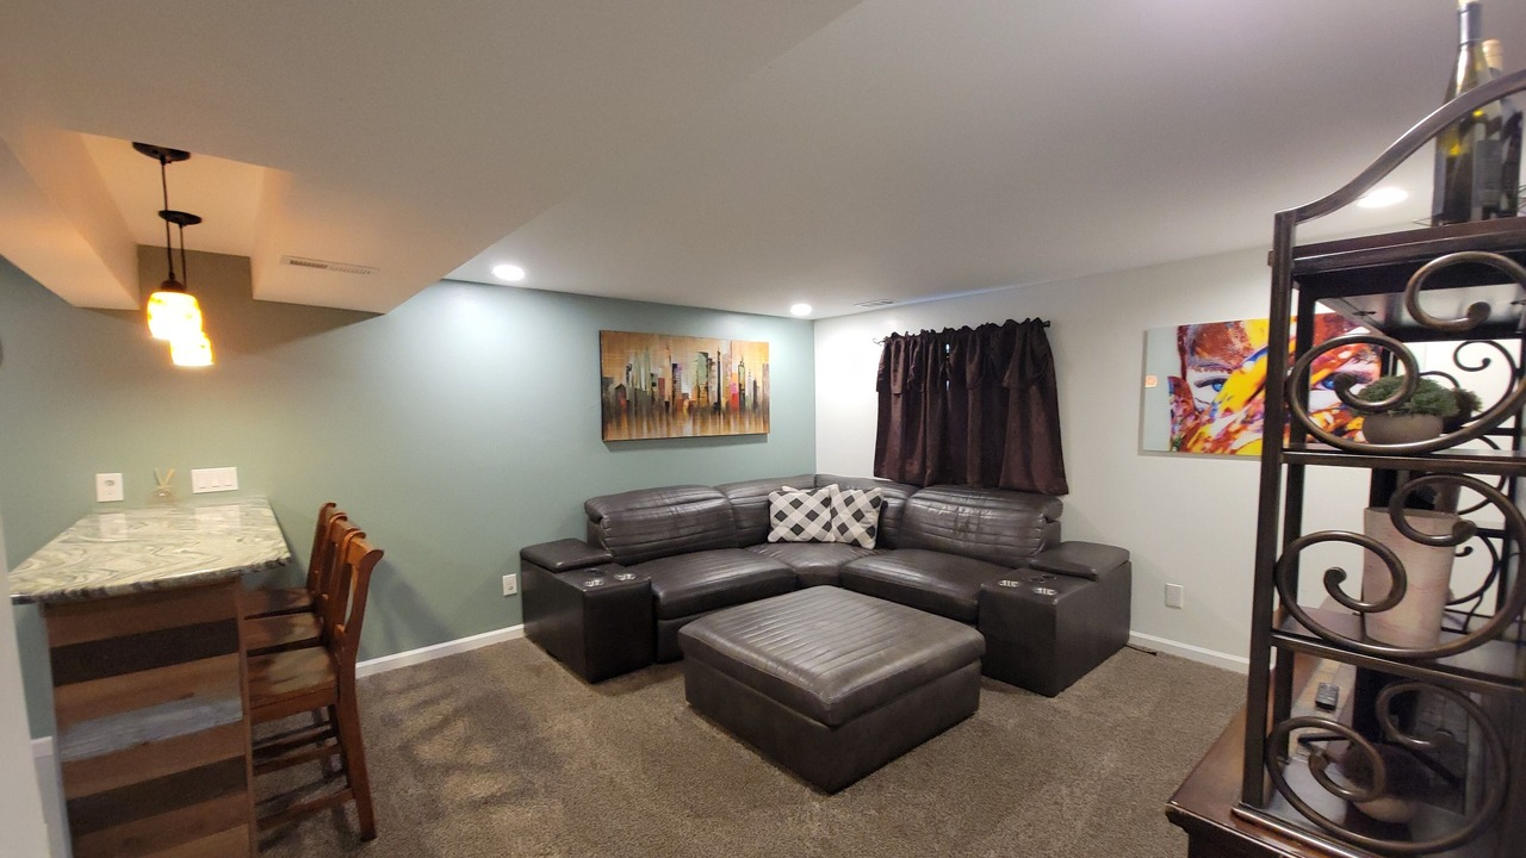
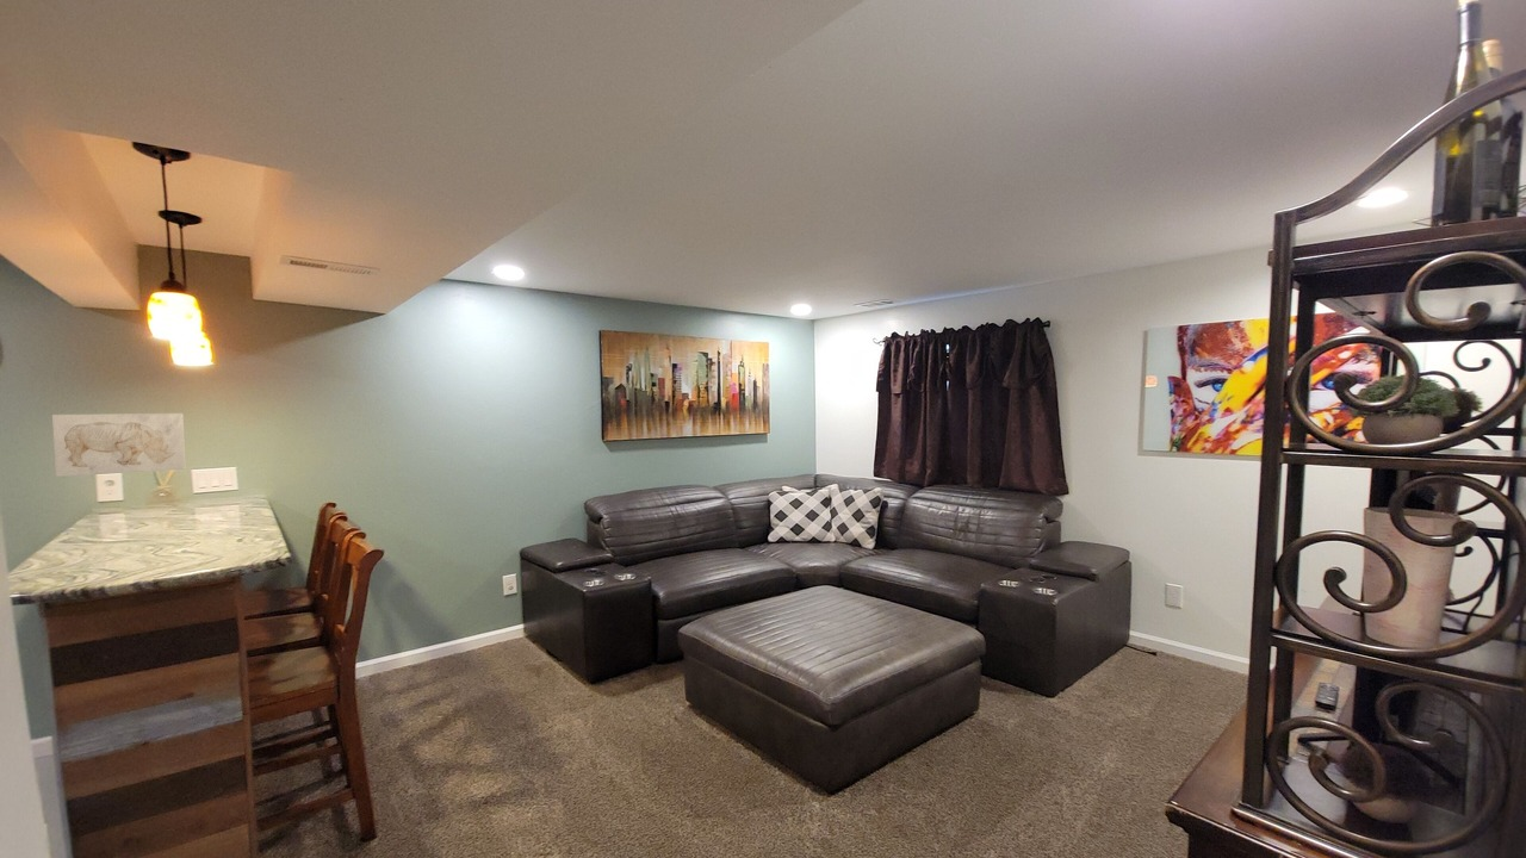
+ wall art (122, 442)
